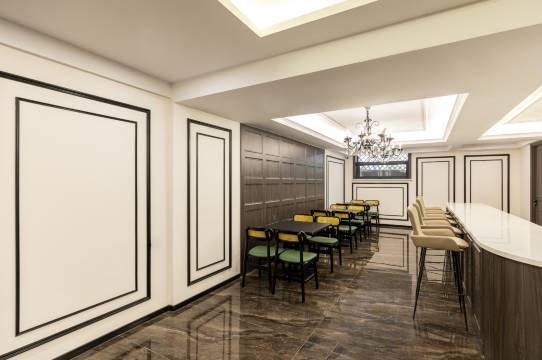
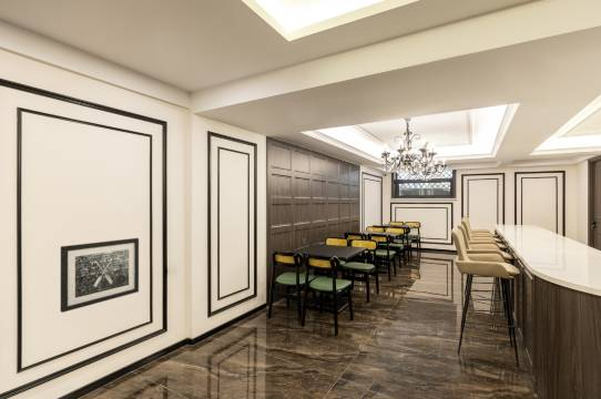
+ wall art (103, 270)
